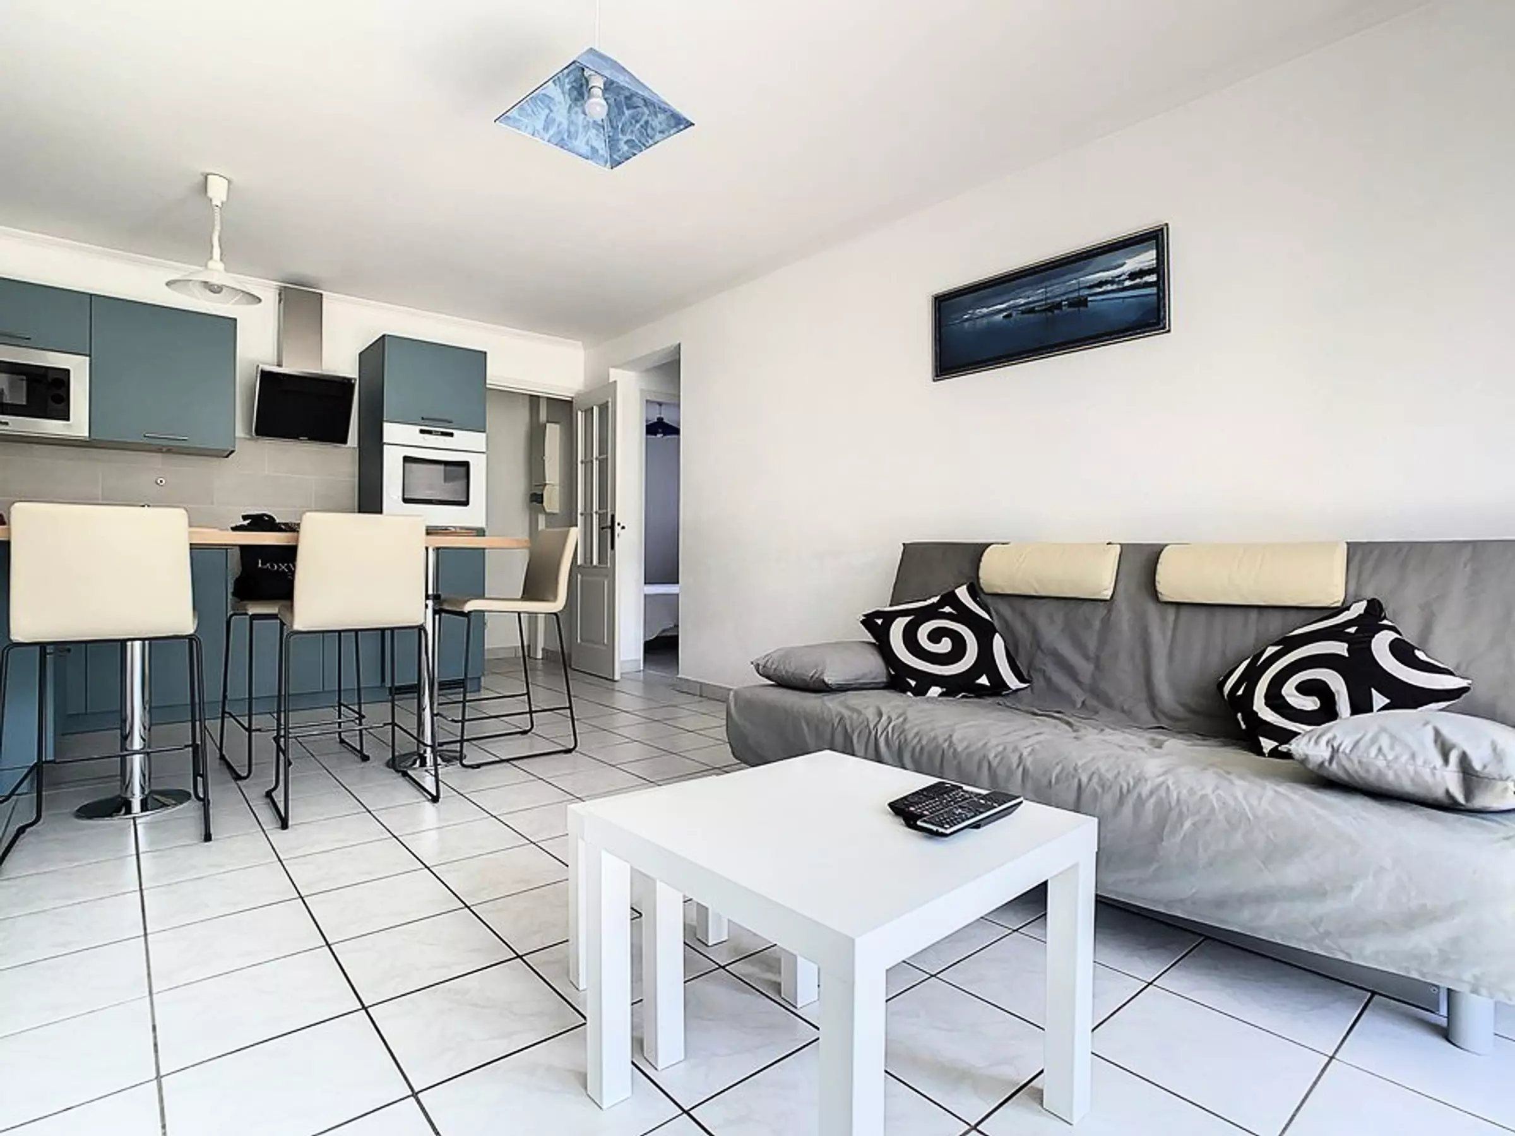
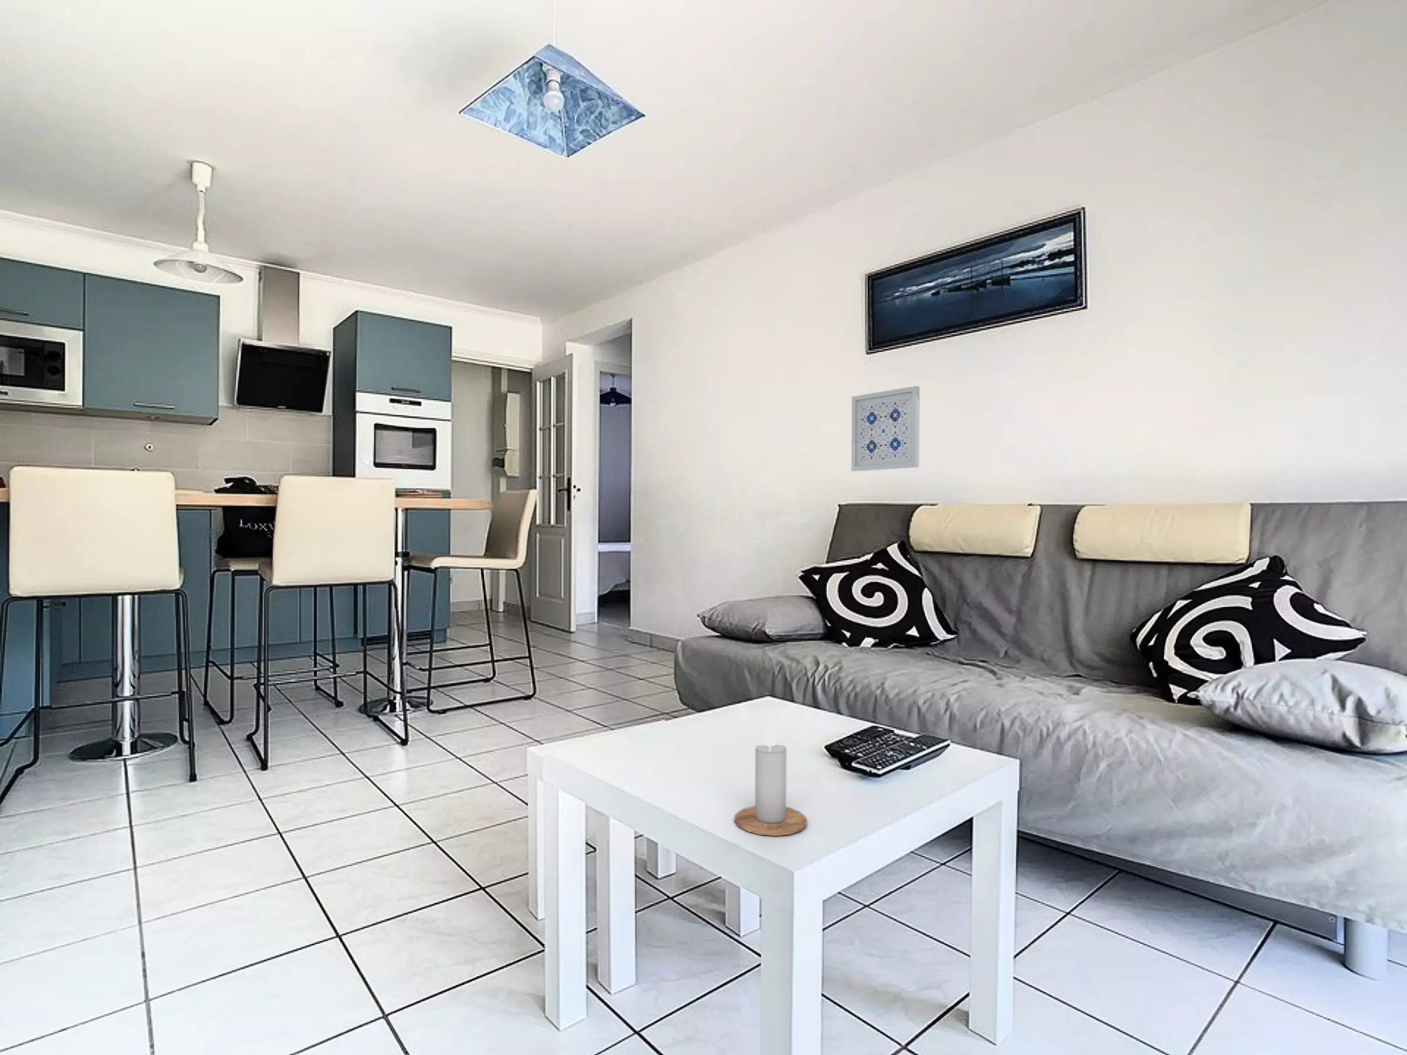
+ candle (770, 768)
+ wall art (884, 430)
